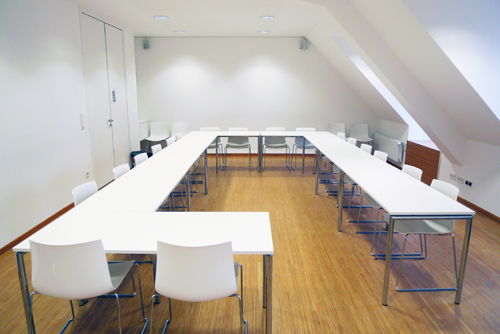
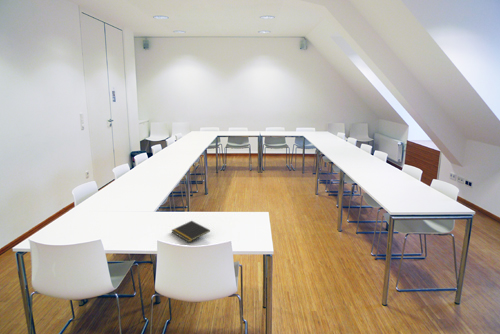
+ notepad (190, 230)
